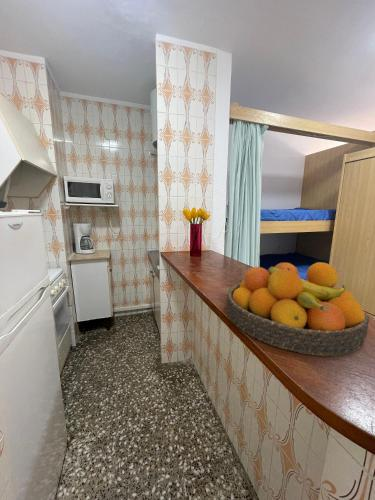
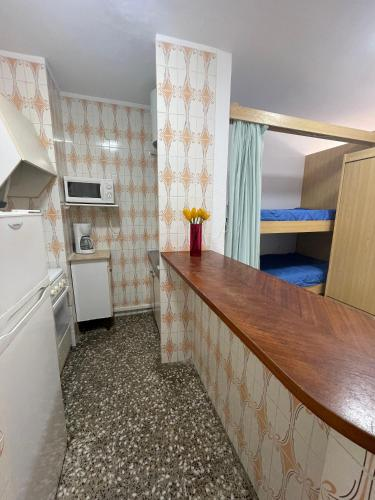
- fruit bowl (290, 290)
